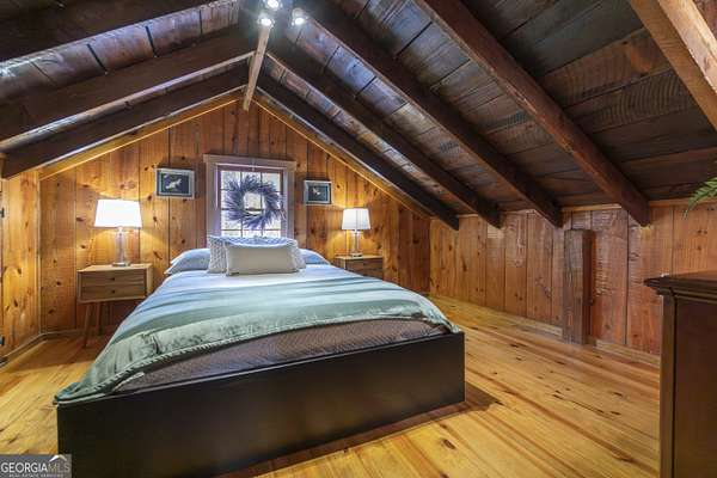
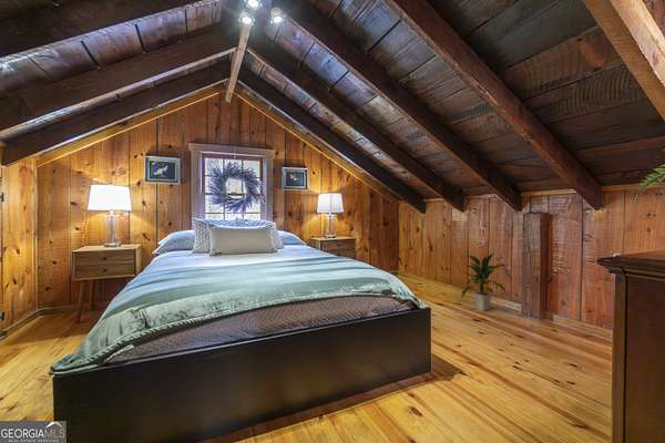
+ indoor plant (480, 279)
